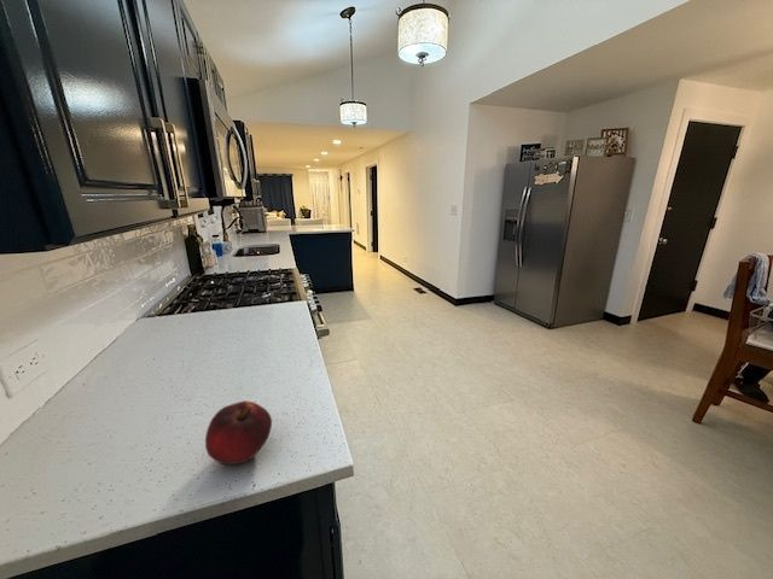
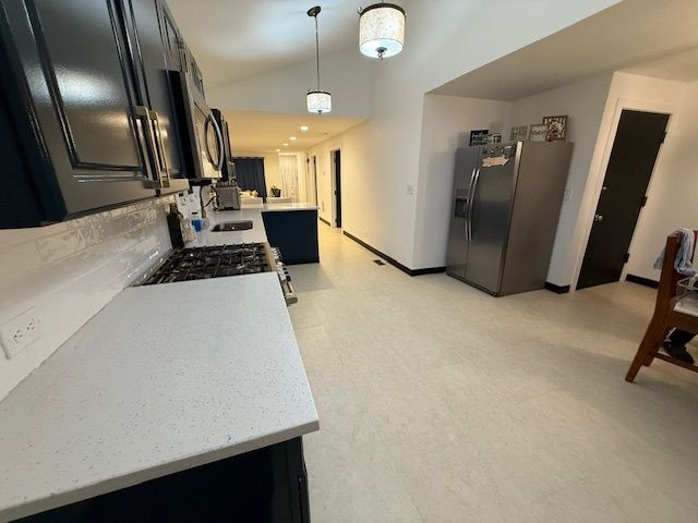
- fruit (239, 433)
